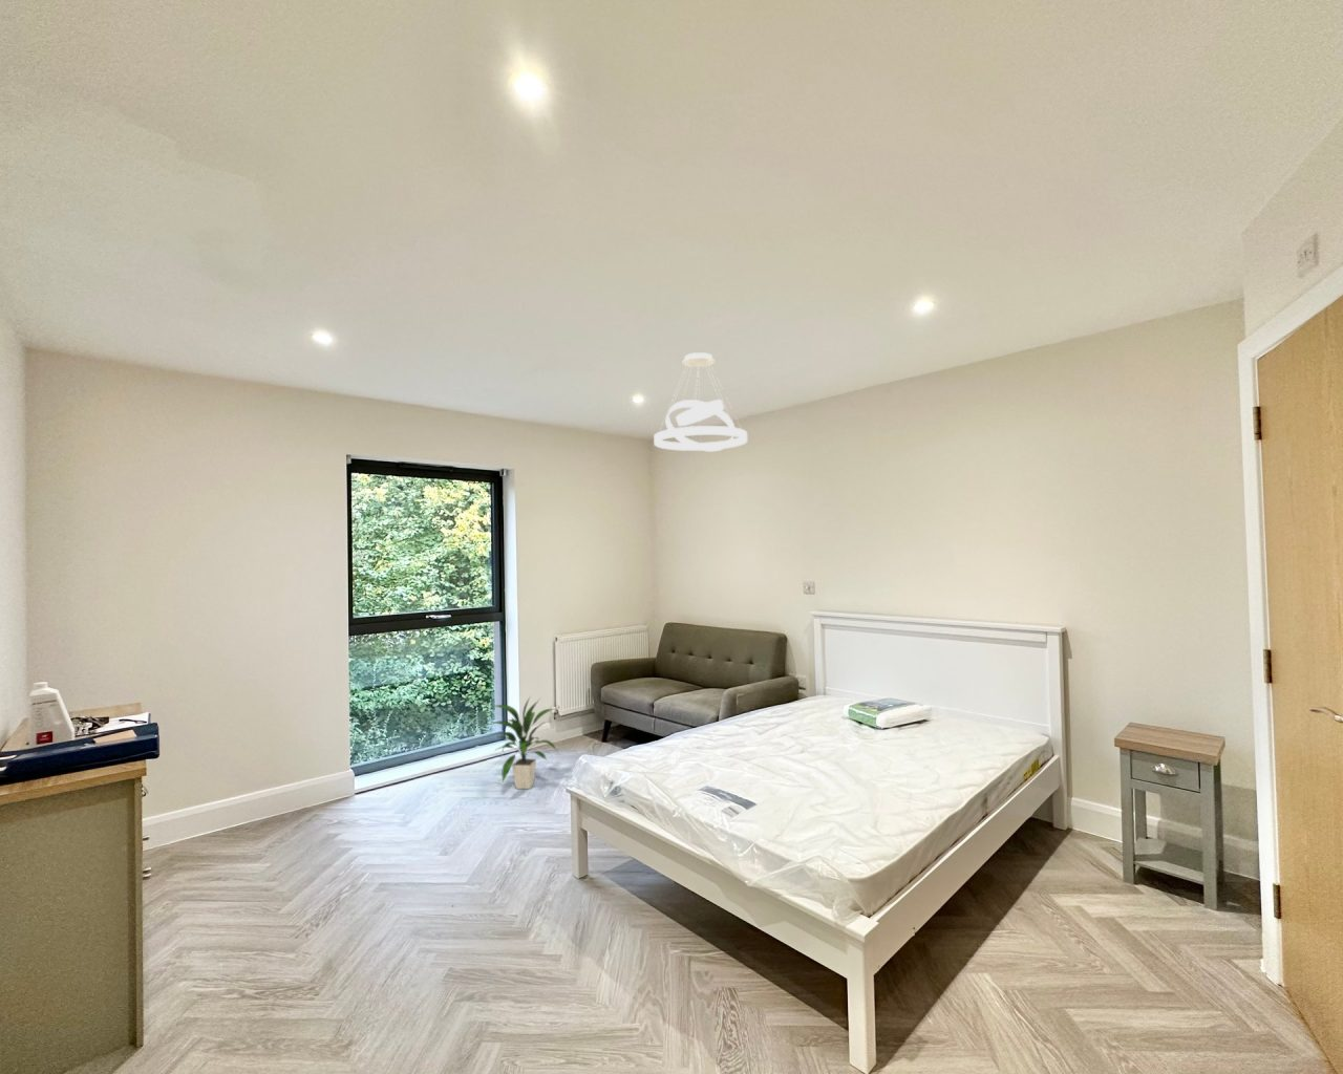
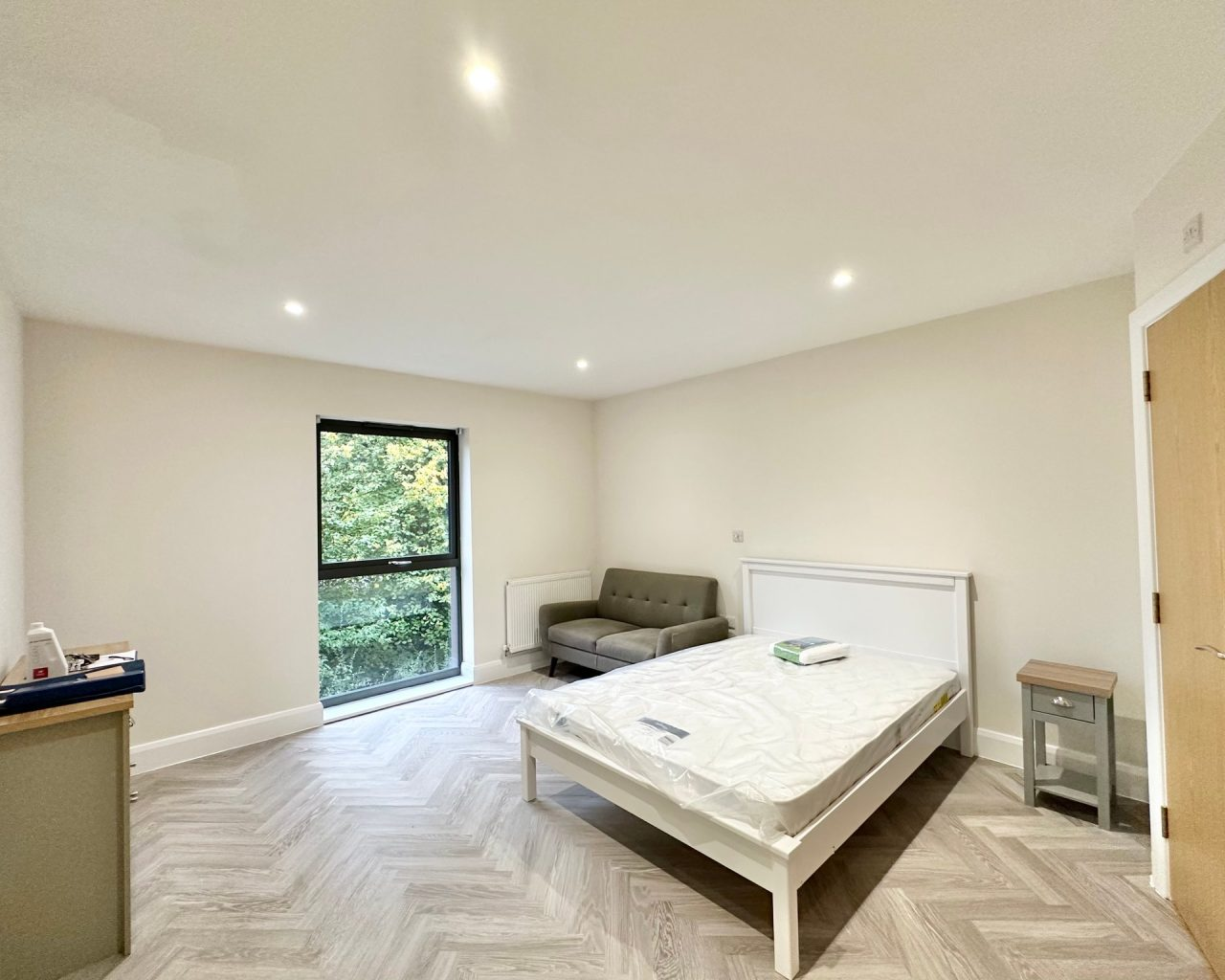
- pendant light (698, 402)
- indoor plant (521, 742)
